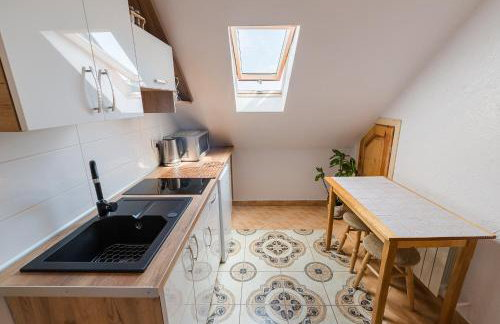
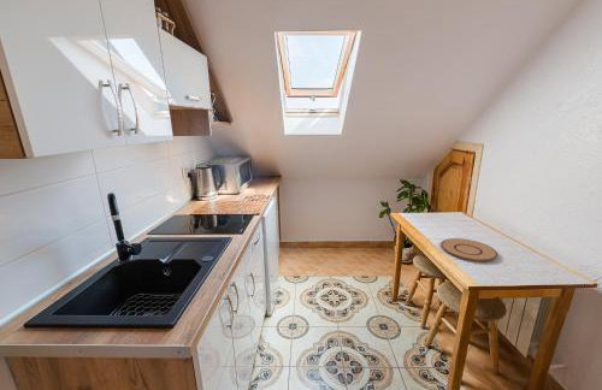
+ plate (467, 249)
